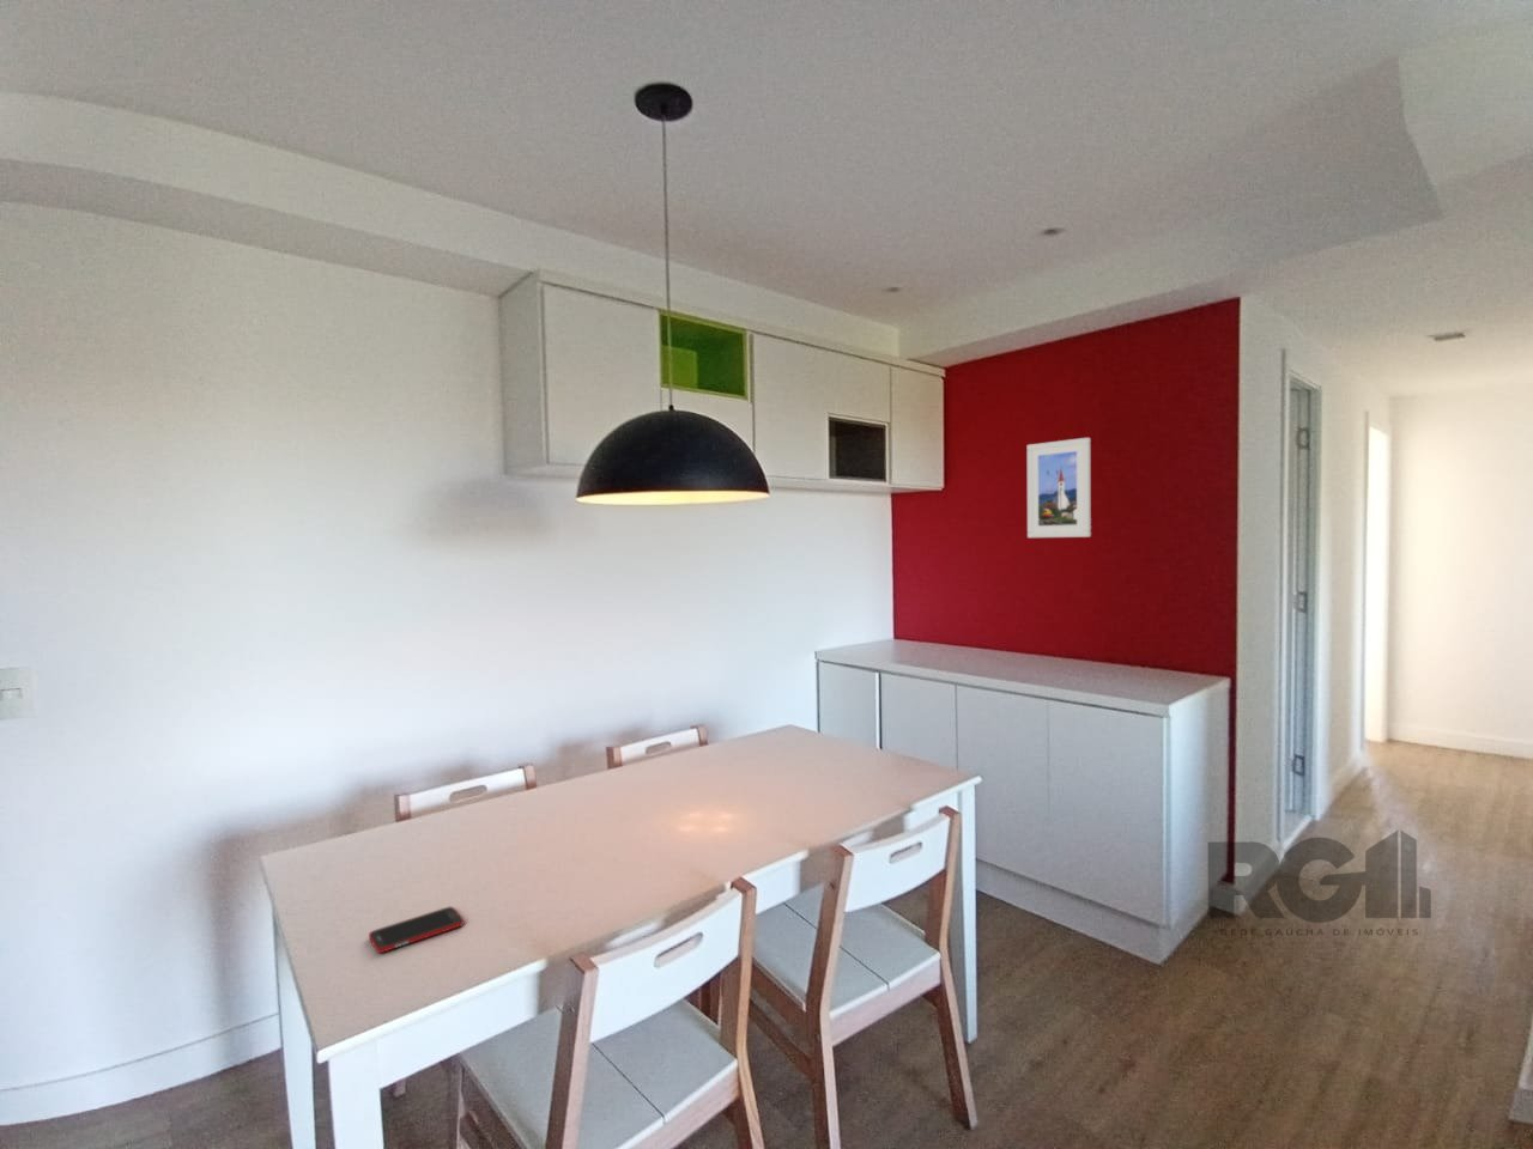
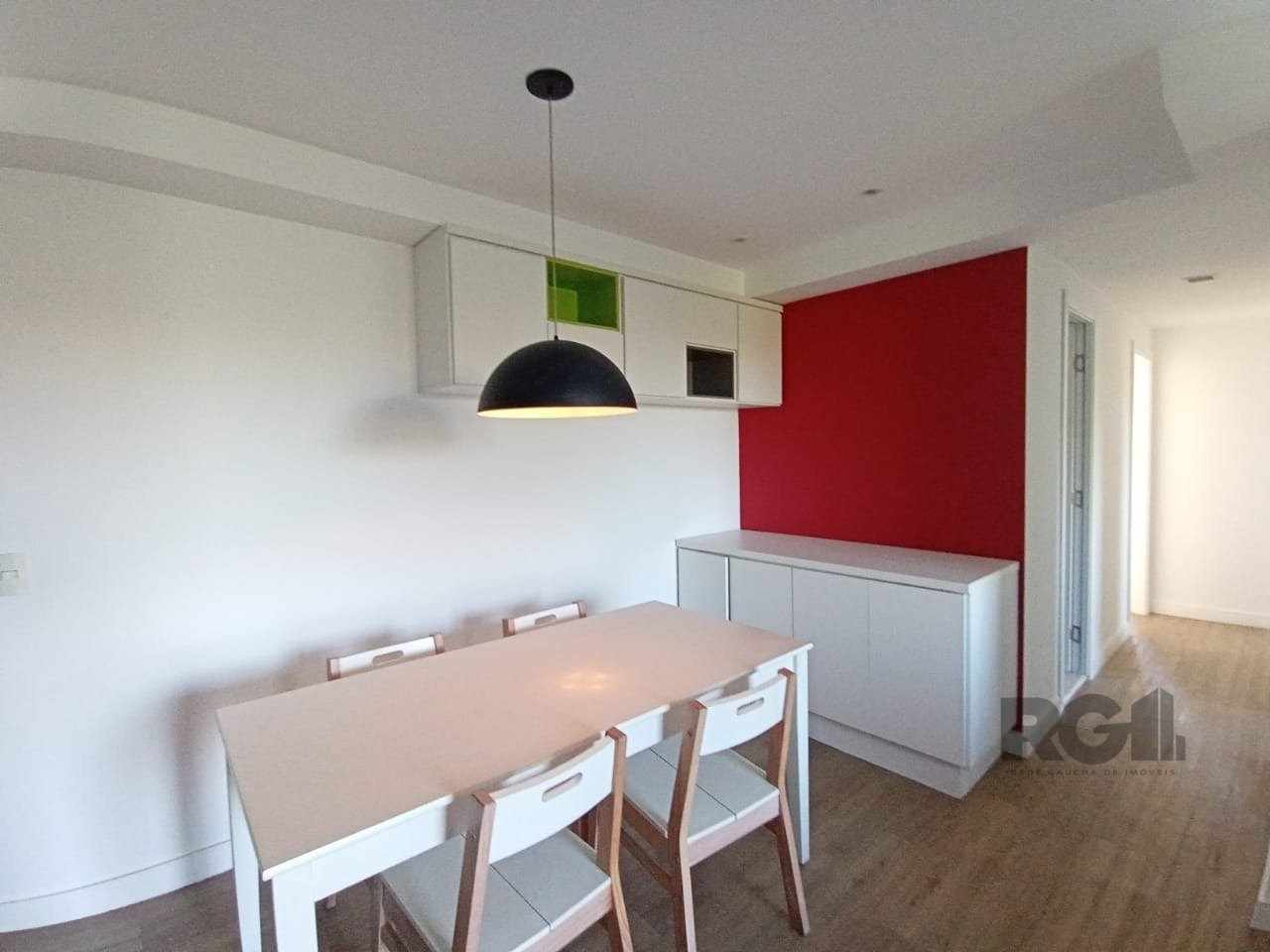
- cell phone (416, 929)
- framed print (1057, 490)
